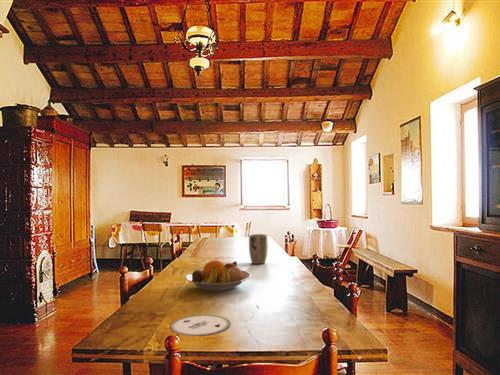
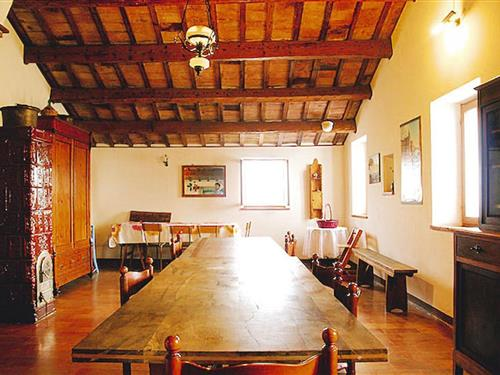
- fruit bowl (218, 272)
- plate (200, 323)
- plant pot (258, 249)
